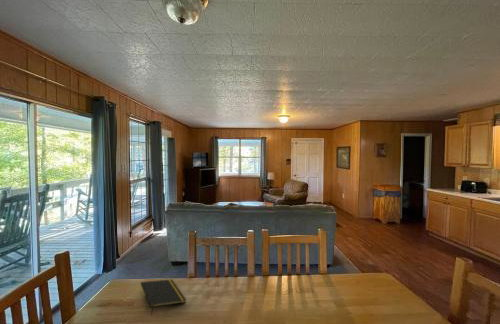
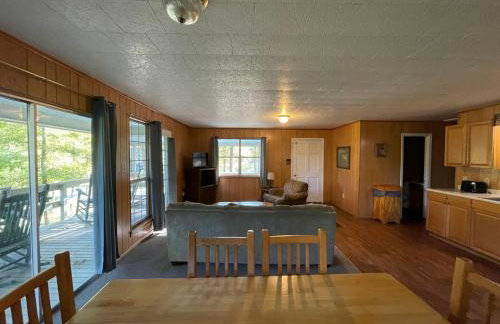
- notepad (162, 291)
